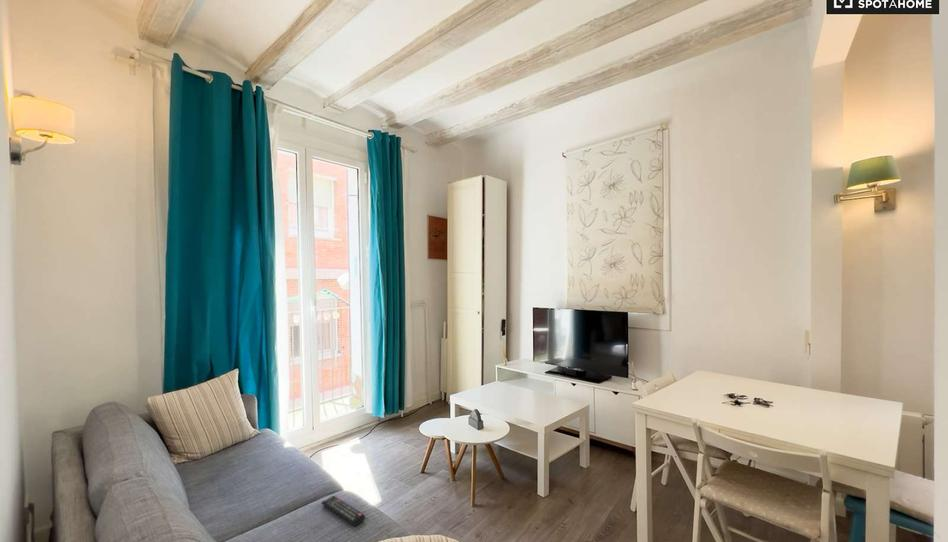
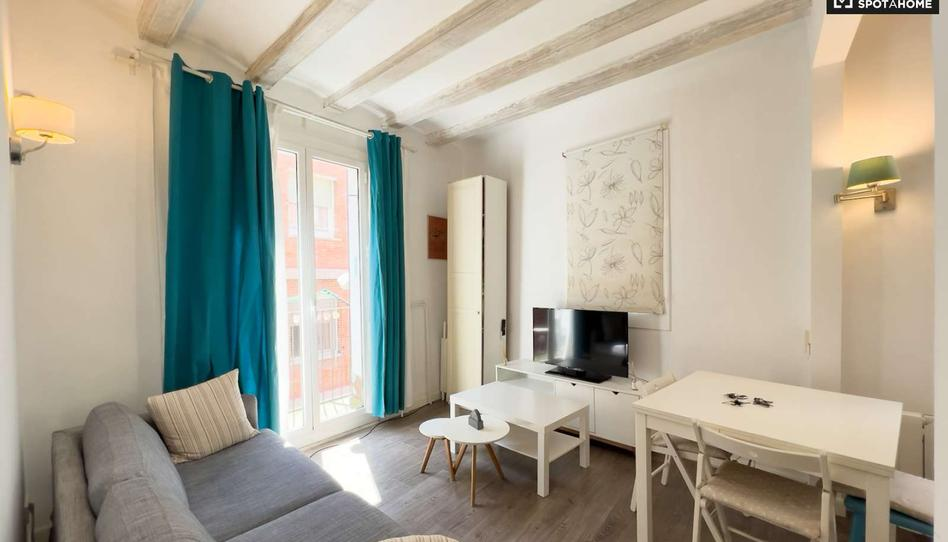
- remote control (342, 510)
